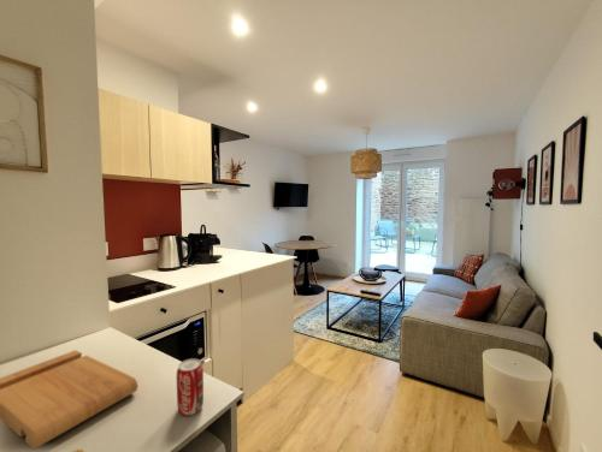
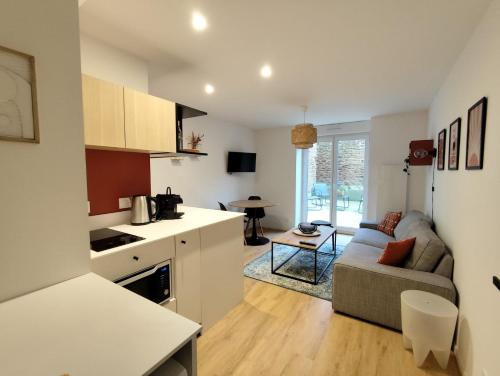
- beverage can (190, 386)
- cutting board (59, 388)
